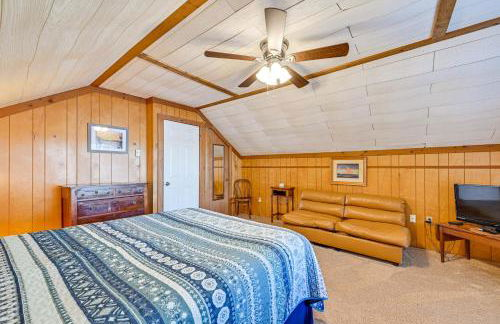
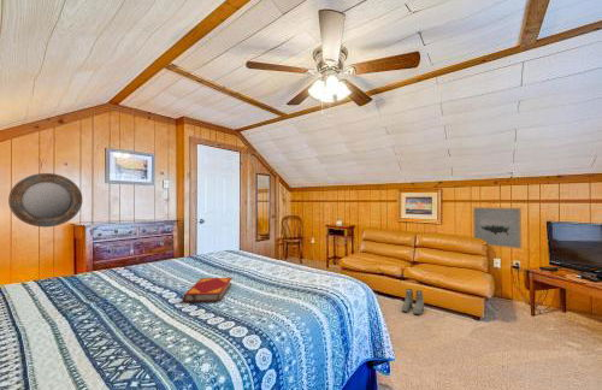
+ wall art (496, 226)
+ hardback book (209, 288)
+ boots (412, 300)
+ home mirror (47, 200)
